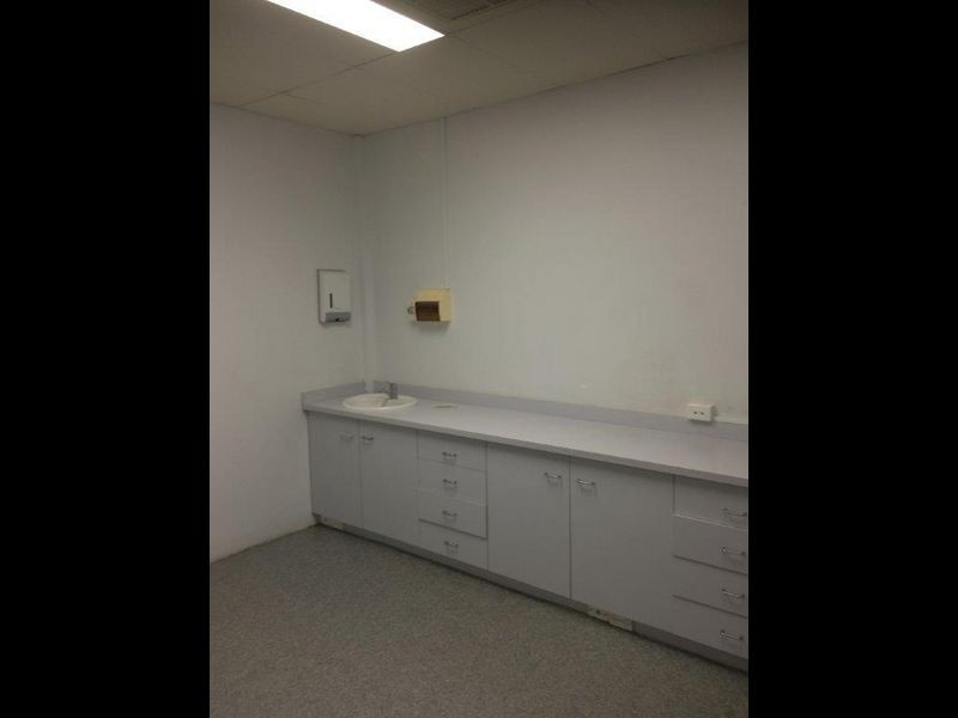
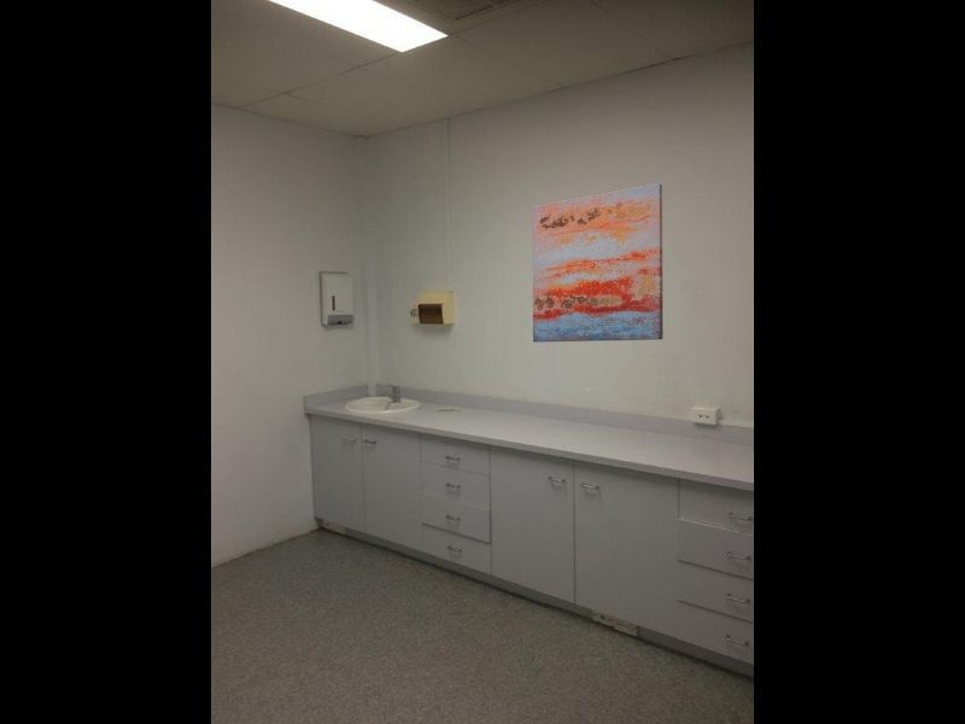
+ wall art (592, 268)
